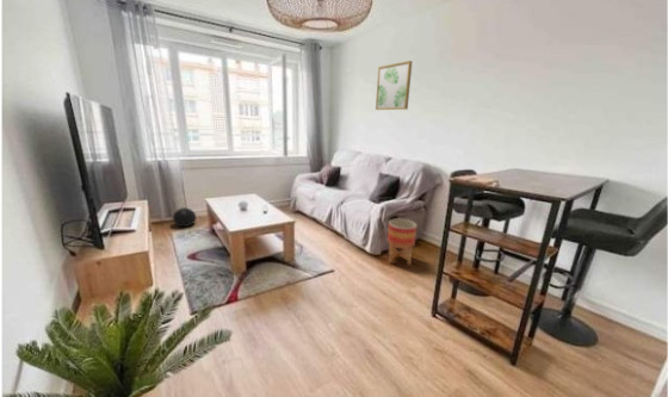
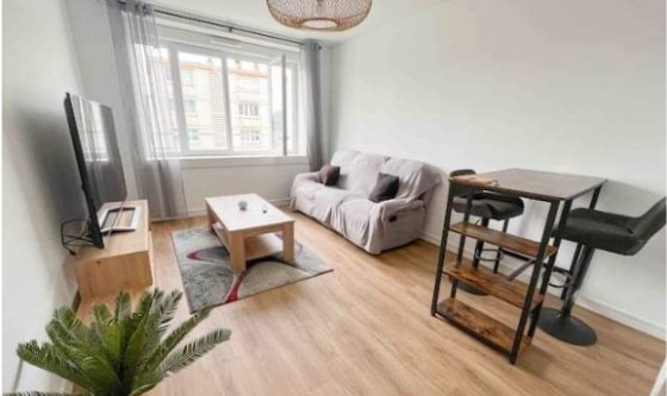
- planter (401, 241)
- wall art (392, 87)
- decorative ball (184, 216)
